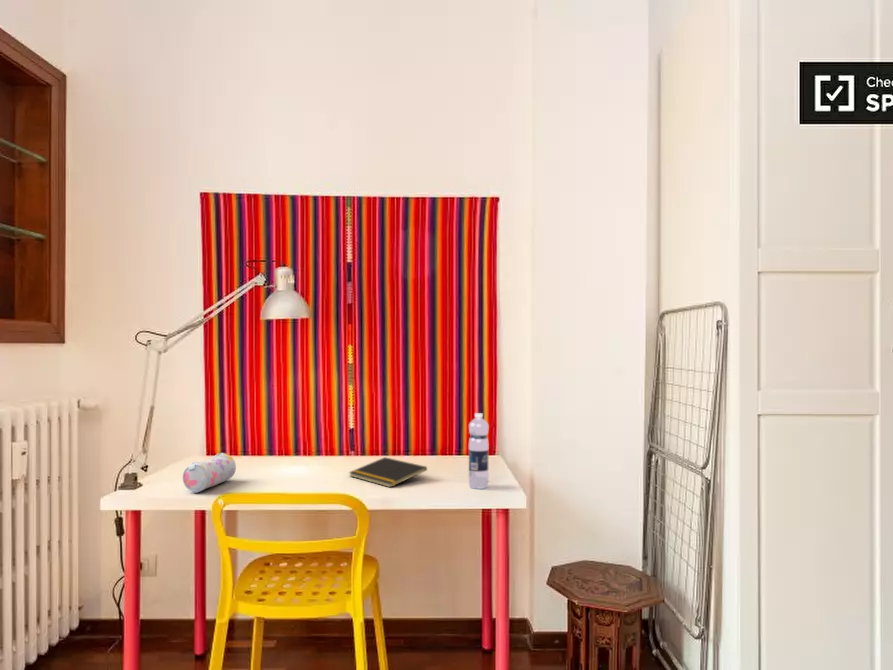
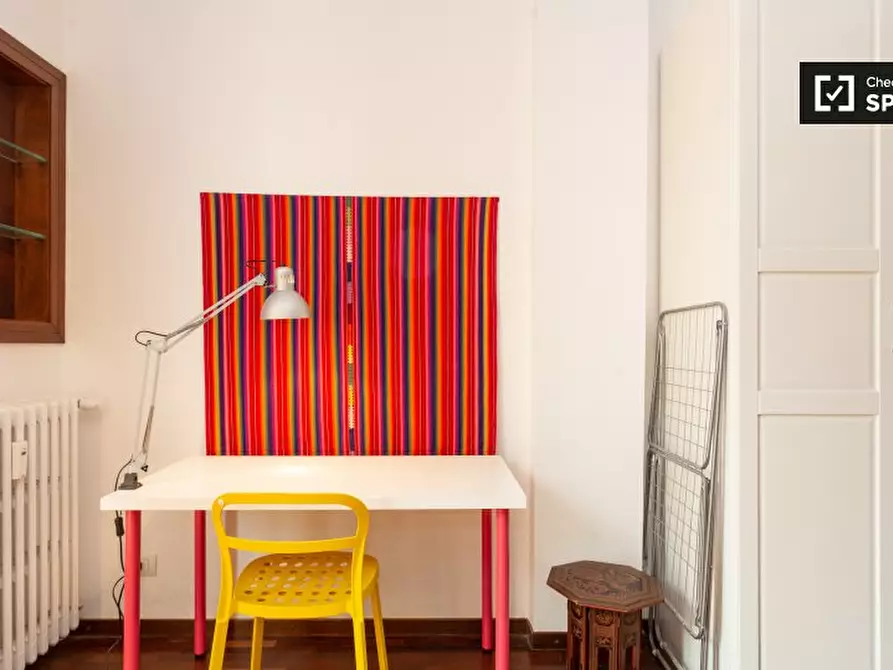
- notepad (387, 471)
- pencil case (210, 471)
- water bottle (478, 450)
